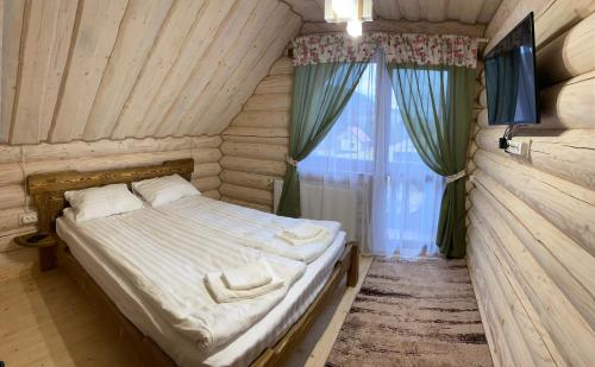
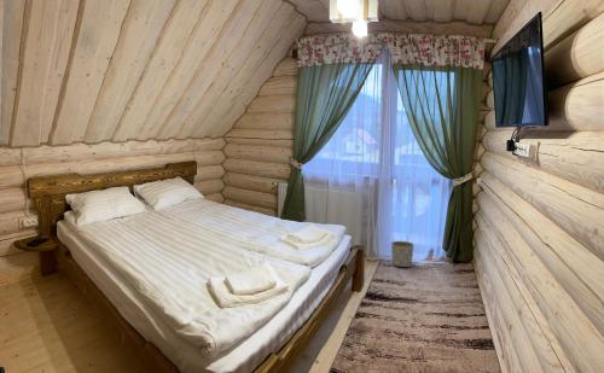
+ planter (401, 253)
